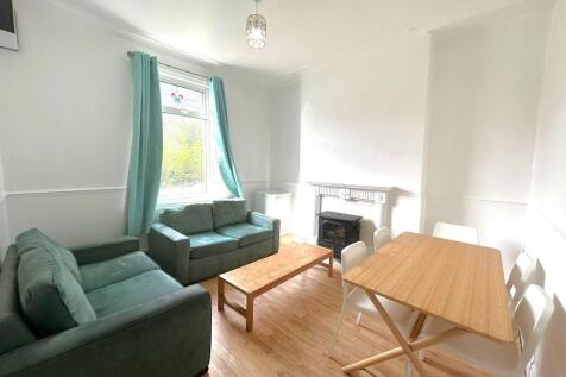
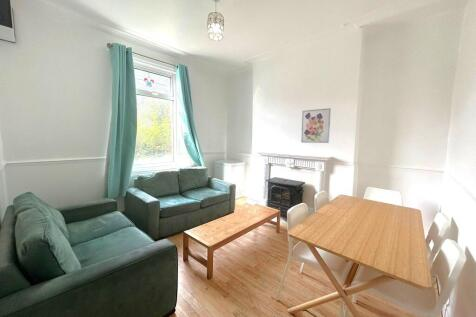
+ wall art (315, 126)
